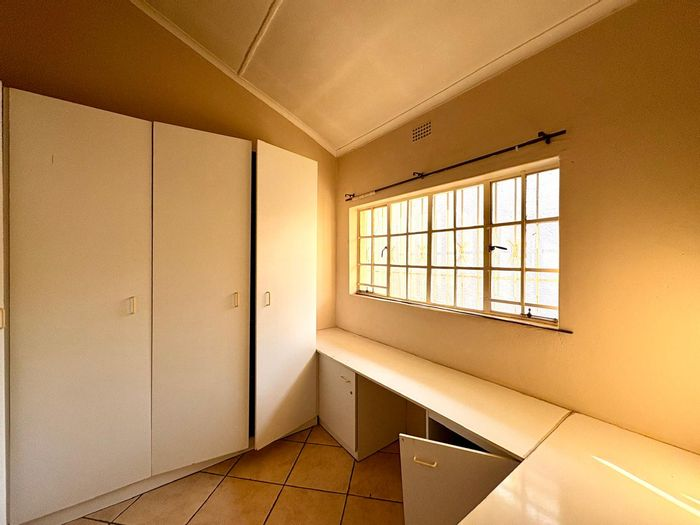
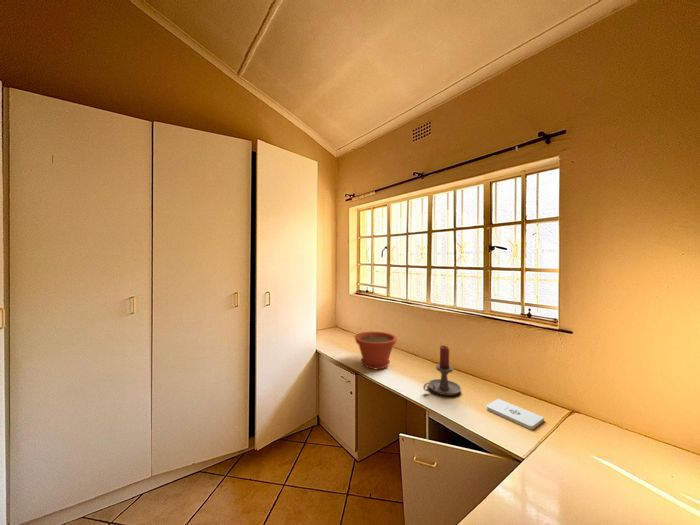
+ candle holder (440, 368)
+ plant pot (375, 351)
+ notepad (513, 413)
